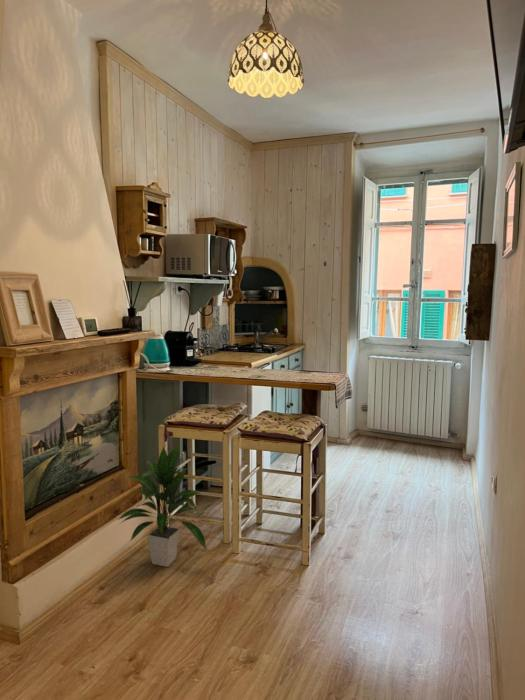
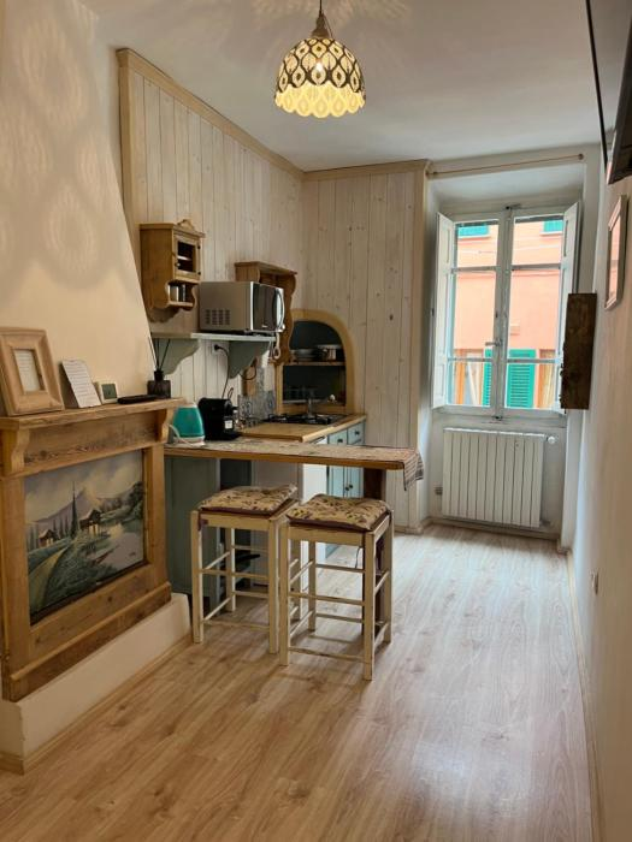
- indoor plant (165, 507)
